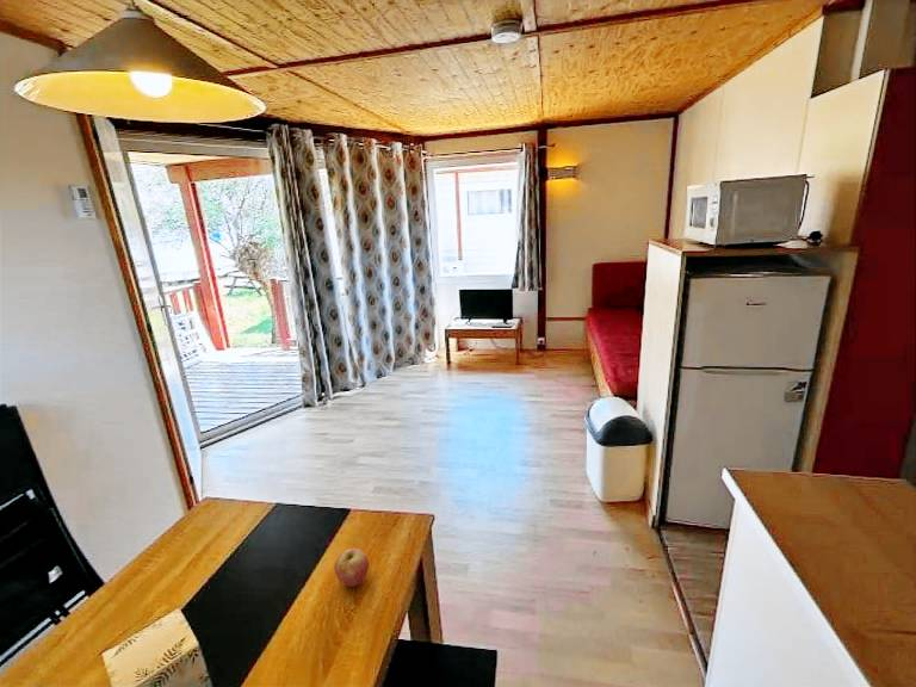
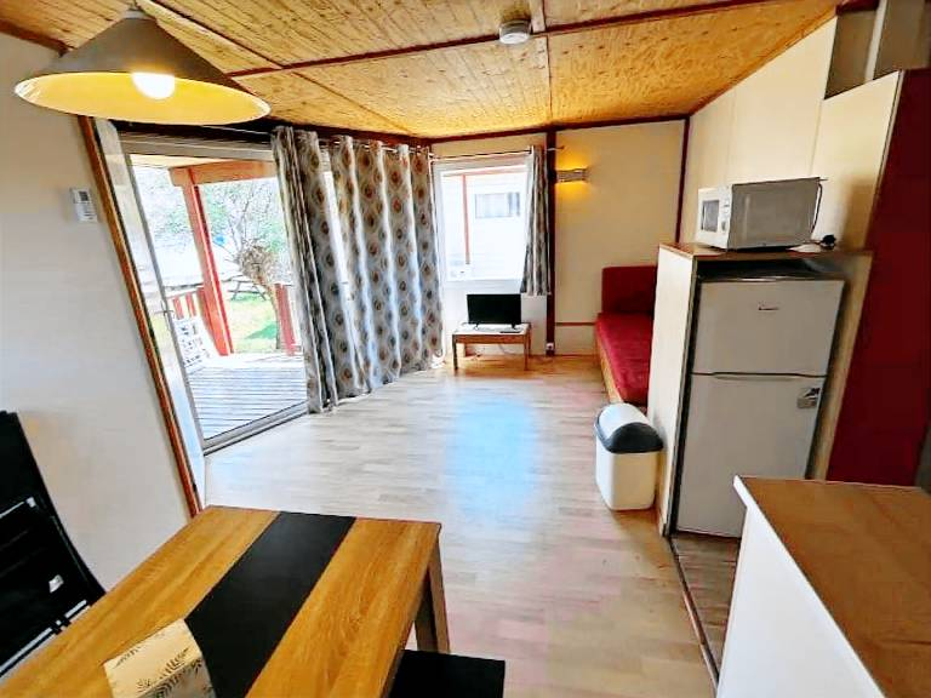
- fruit (351, 567)
